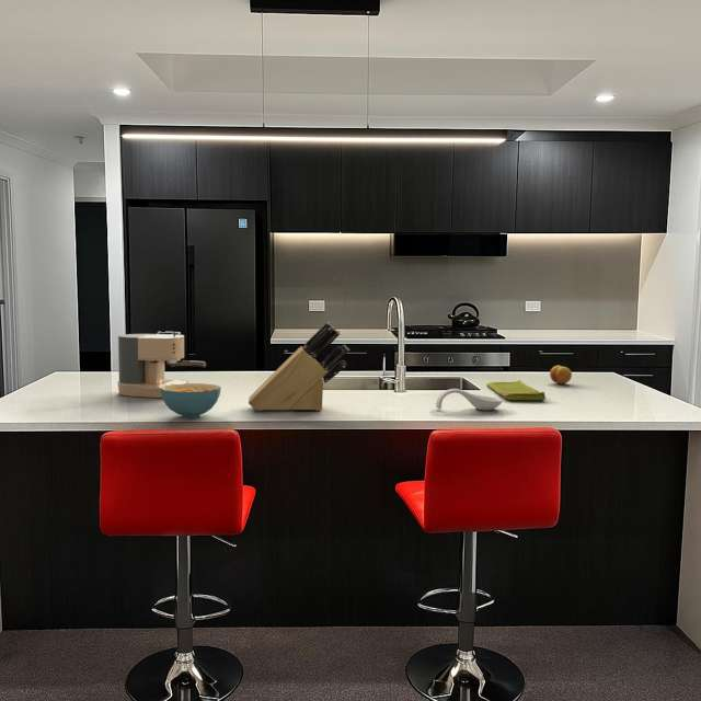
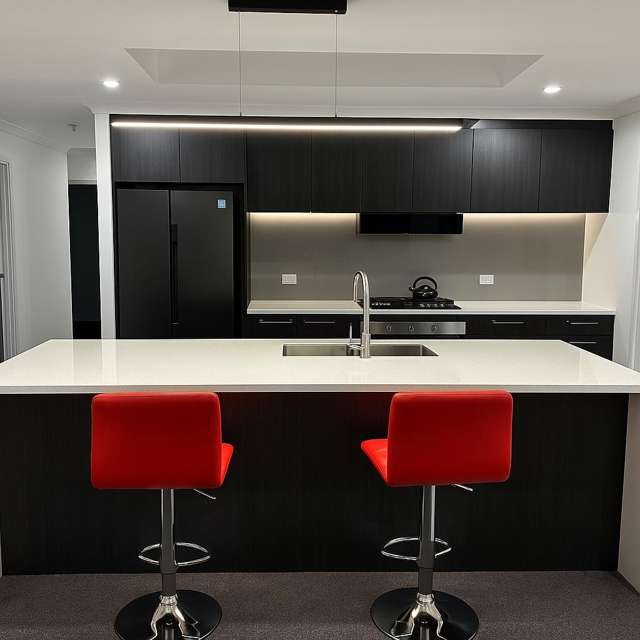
- dish towel (514, 389)
- cereal bowl (191, 401)
- fruit (560, 375)
- coffee maker (162, 363)
- knife block (298, 365)
- spoon rest (469, 399)
